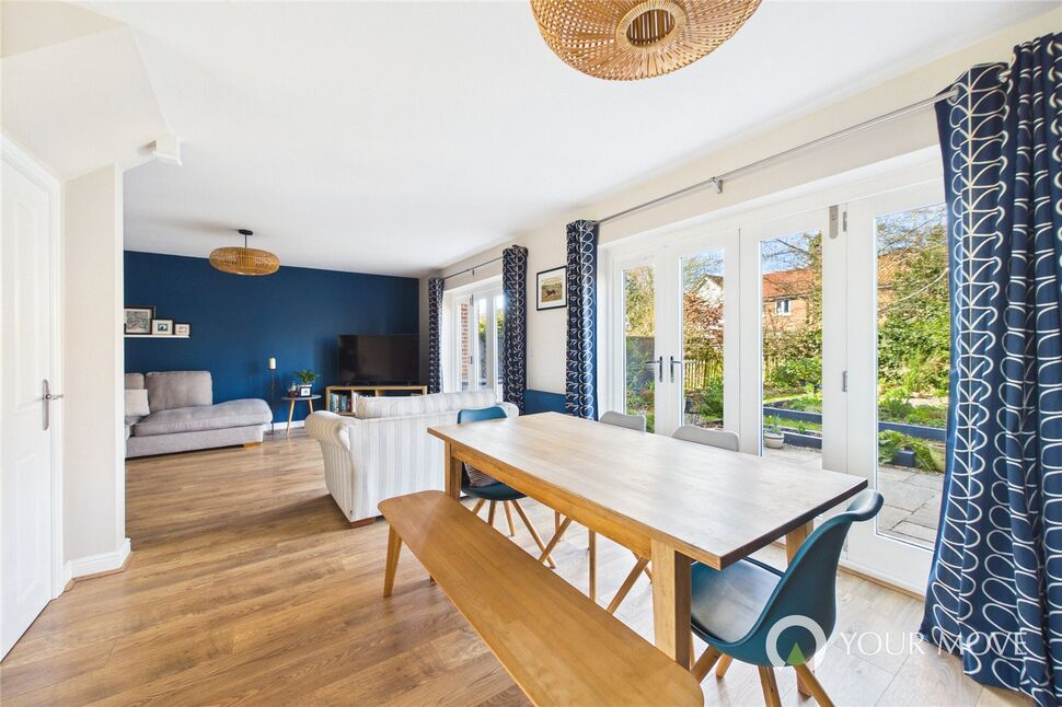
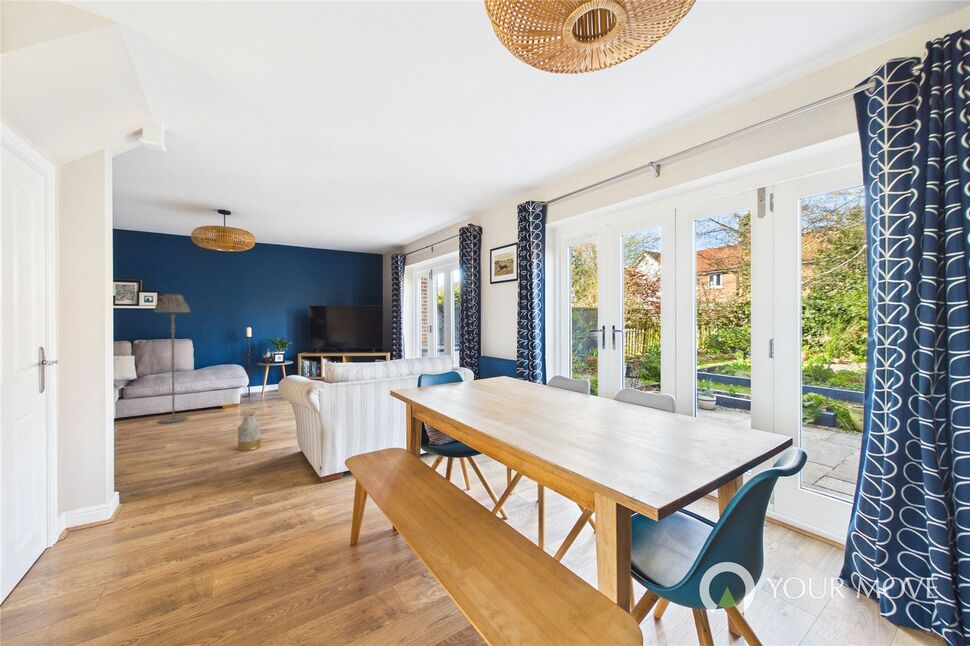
+ floor lamp (172, 357)
+ vase (249, 431)
